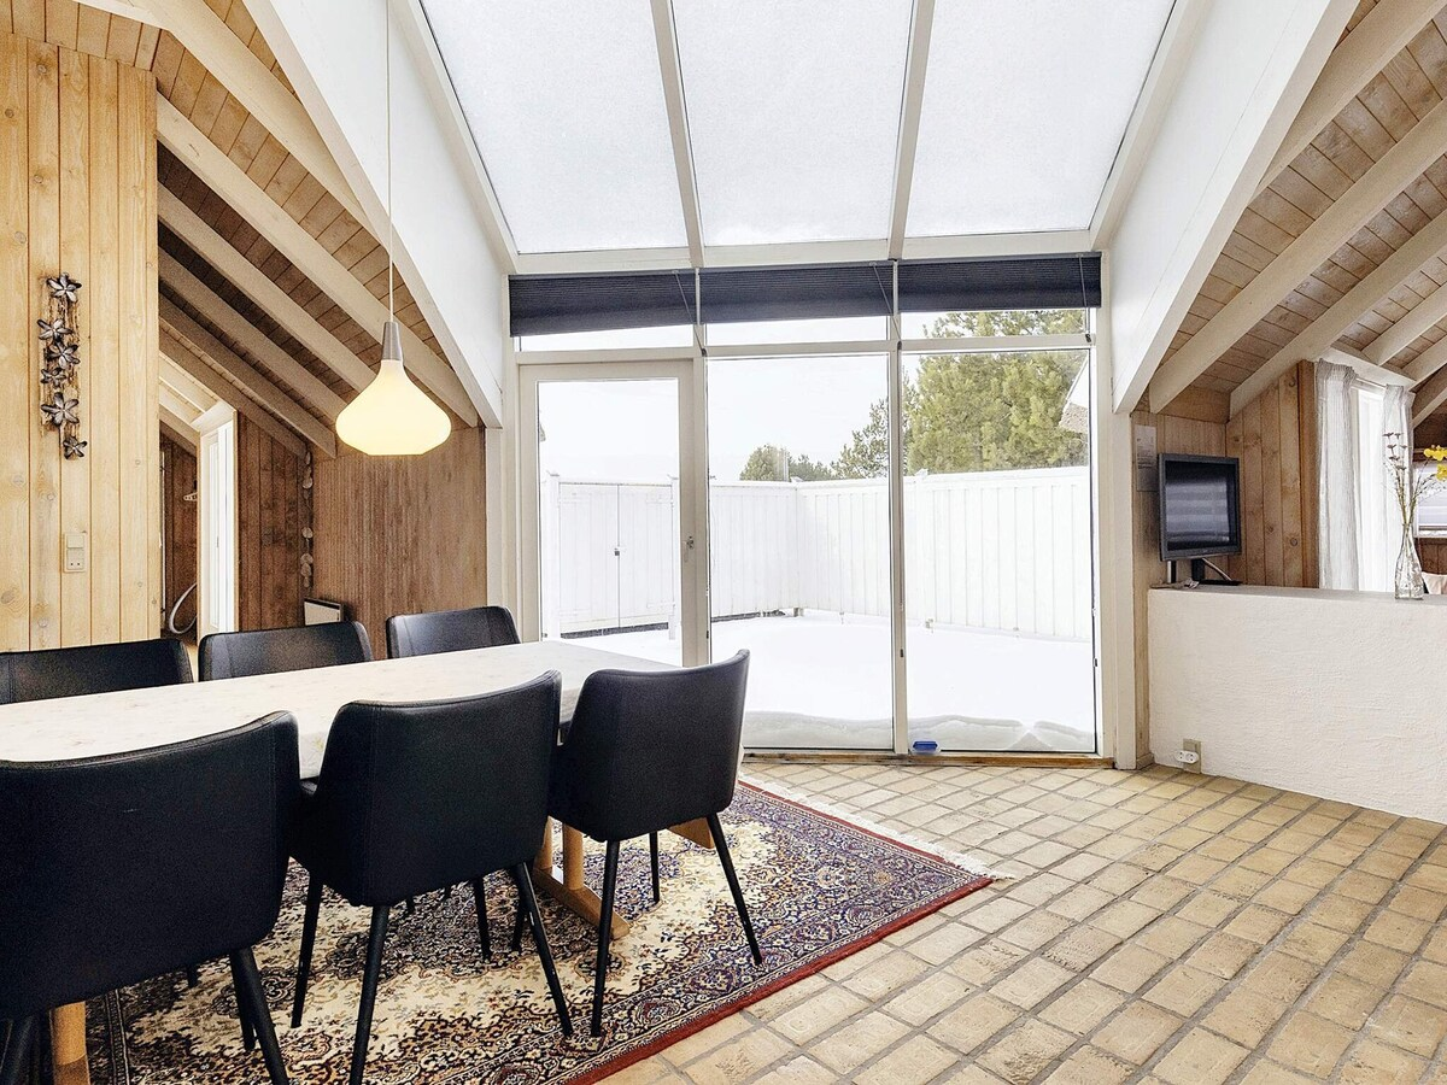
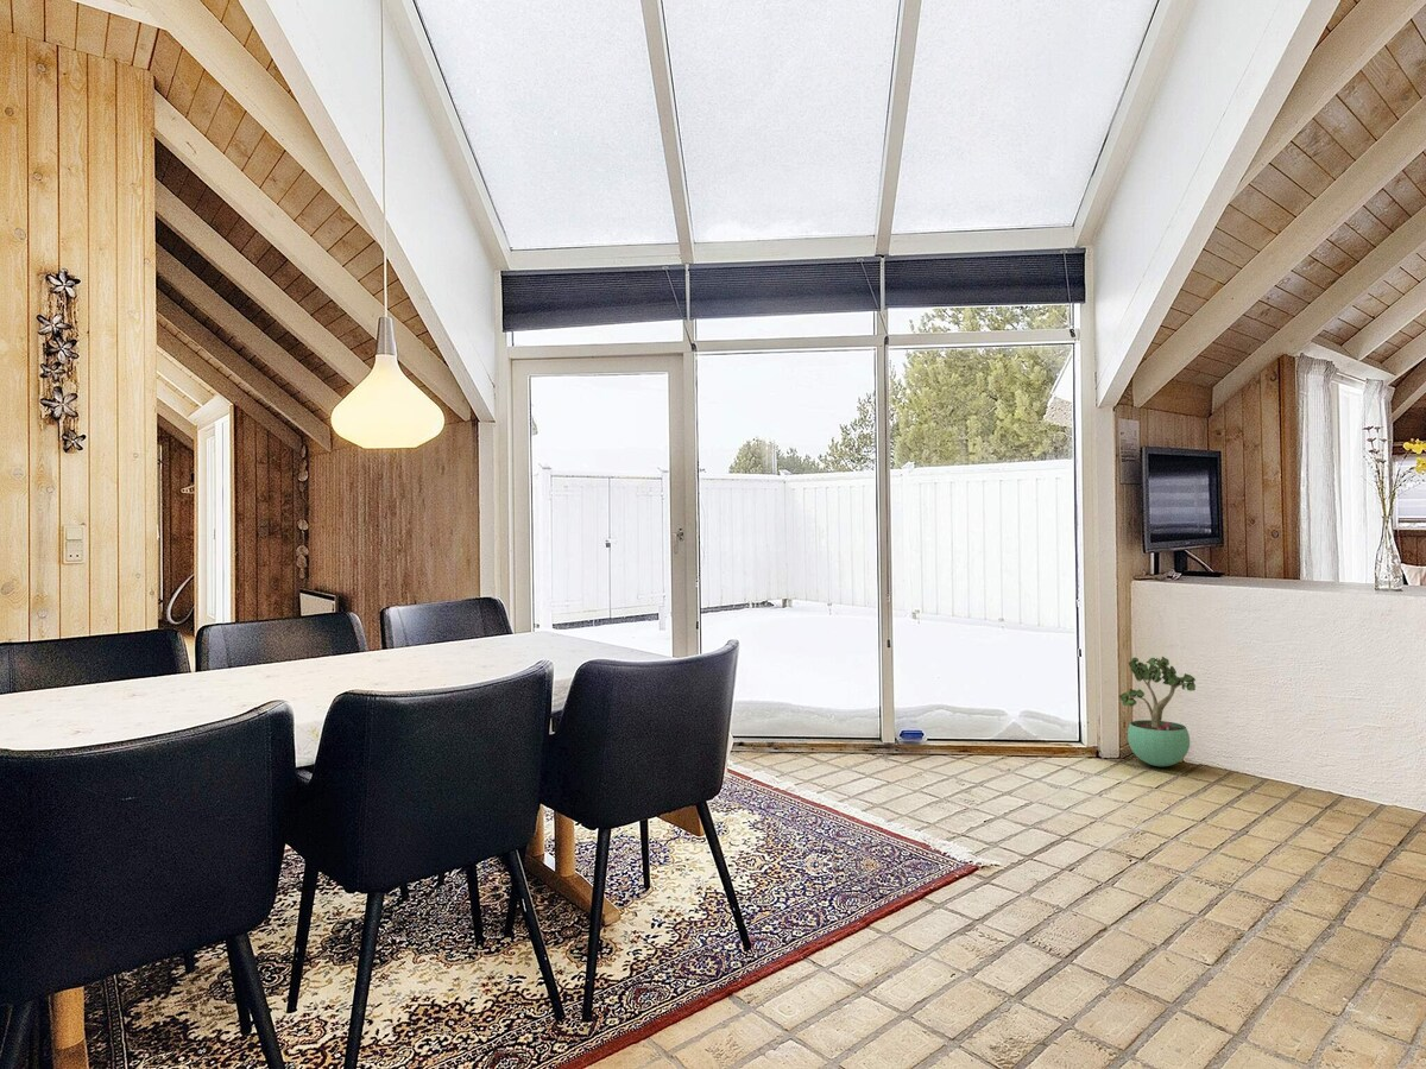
+ potted plant (1160, 710)
